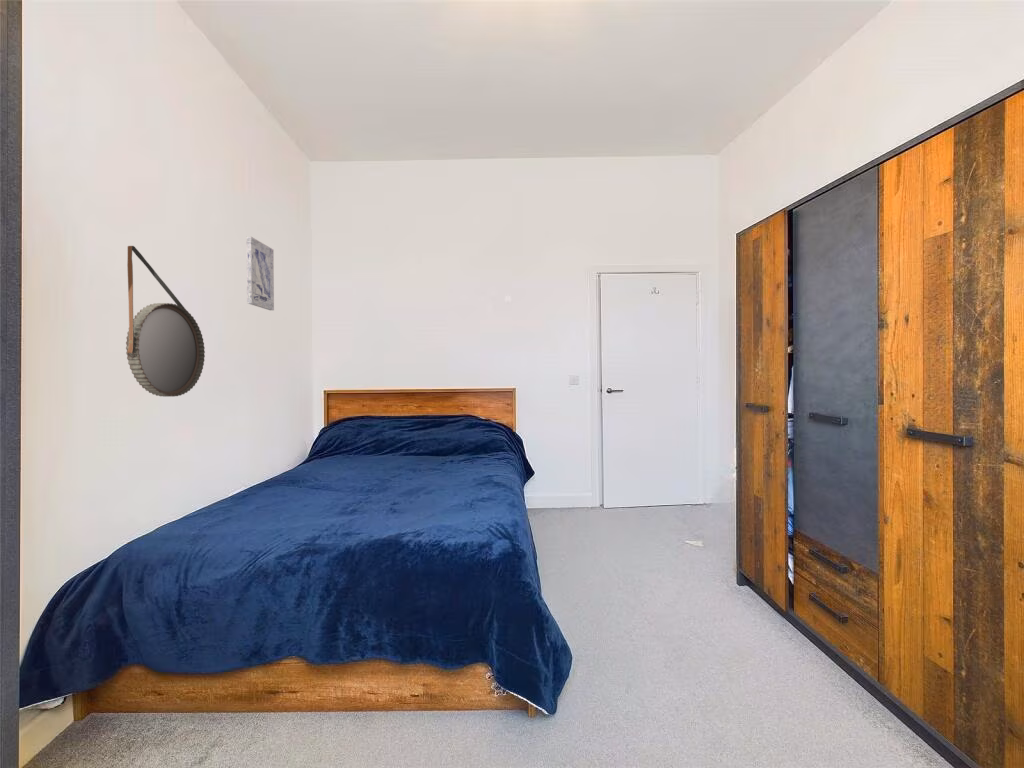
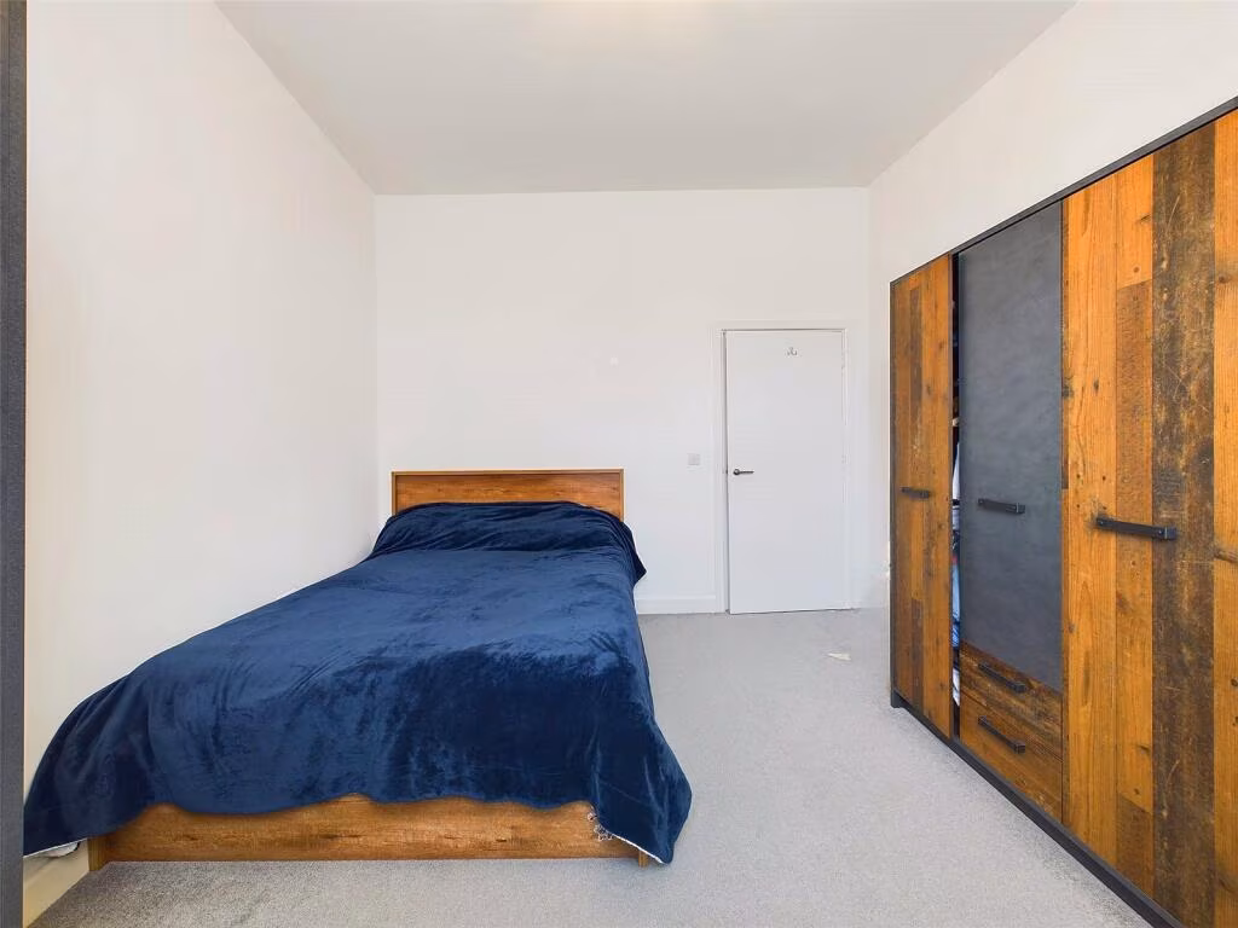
- home mirror (168, 328)
- wall art (260, 275)
